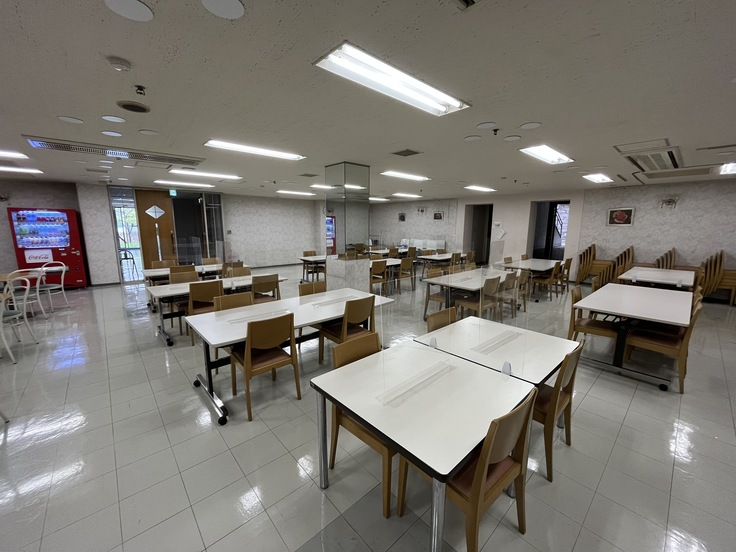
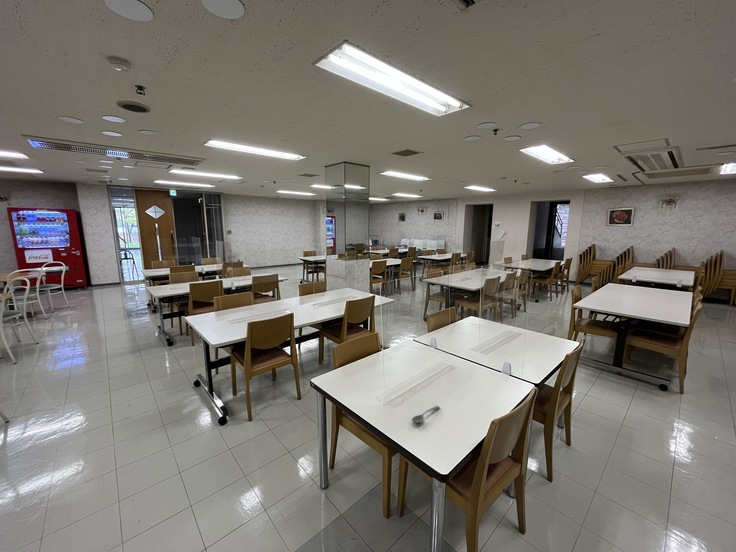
+ soupspoon (426, 412)
